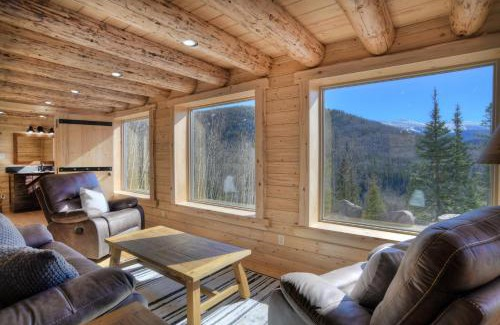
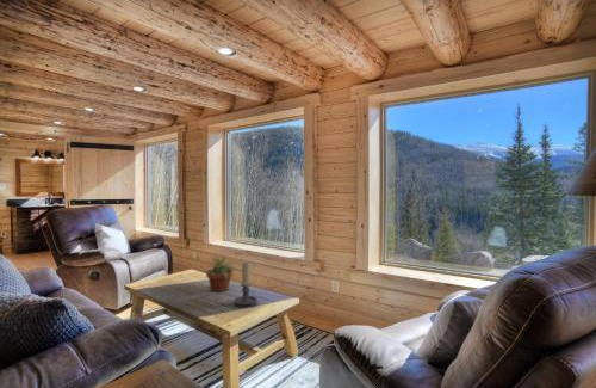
+ potted plant (218, 272)
+ candle holder (247, 282)
